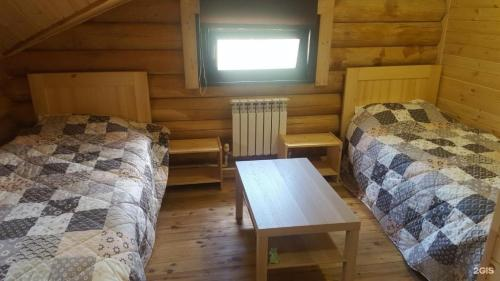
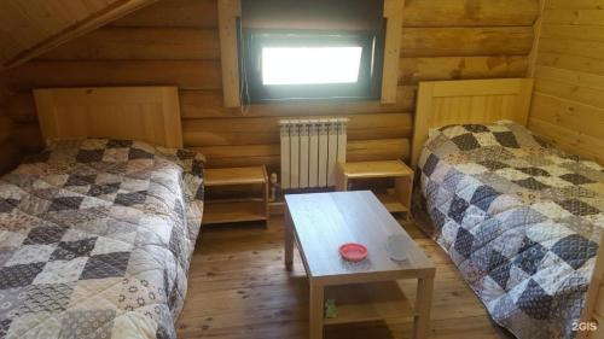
+ cup (399, 247)
+ saucer (353, 252)
